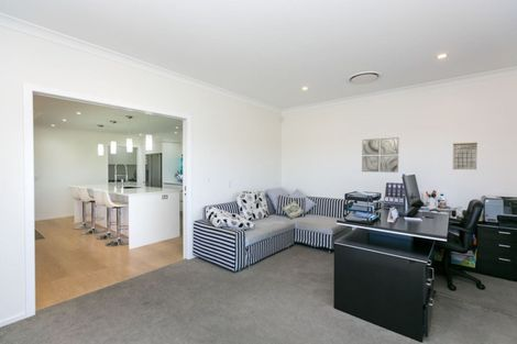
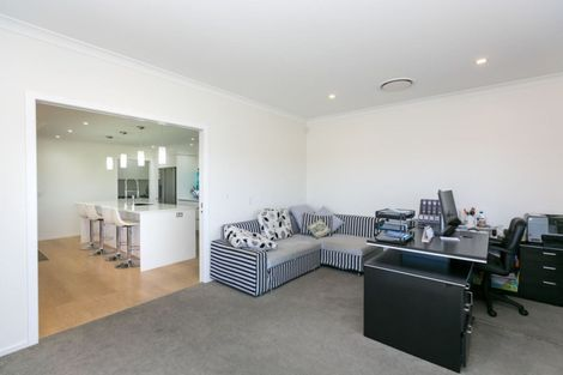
- wall art (380, 154)
- calendar (464, 153)
